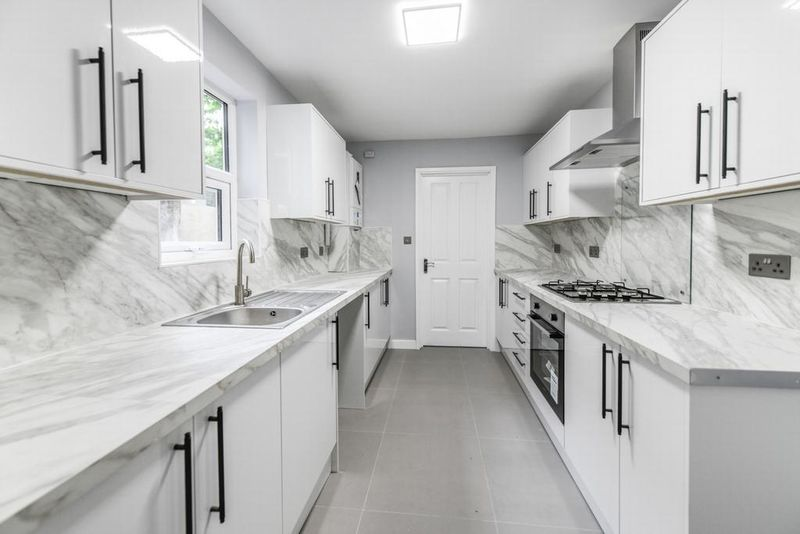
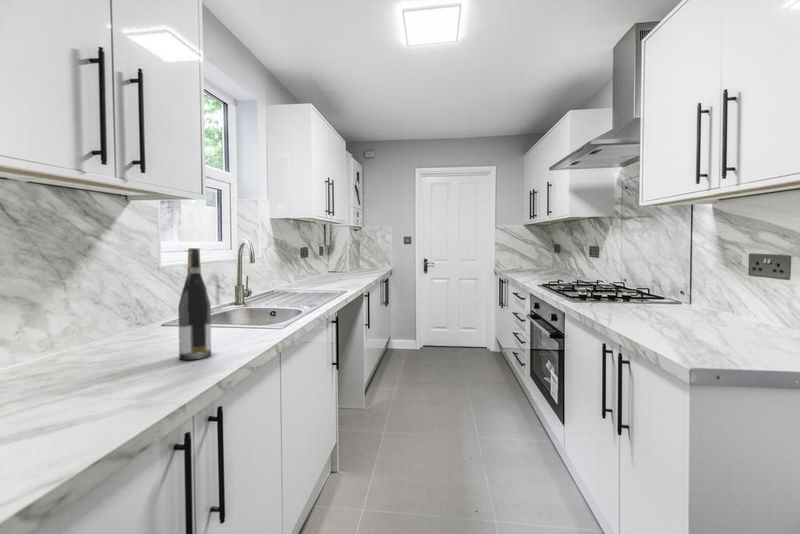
+ wine bottle (194, 302)
